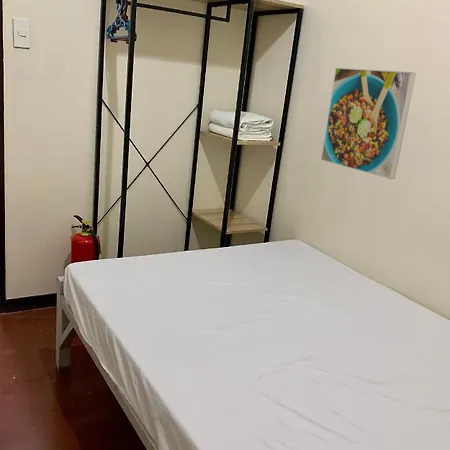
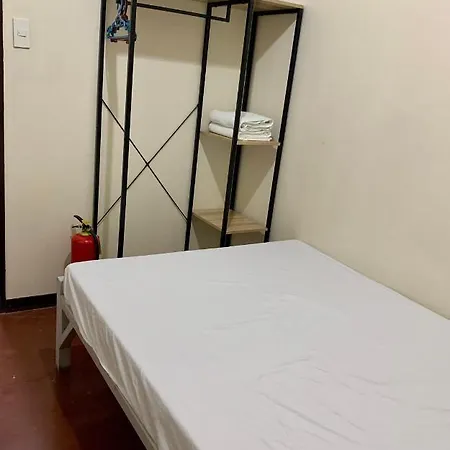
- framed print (363, 120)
